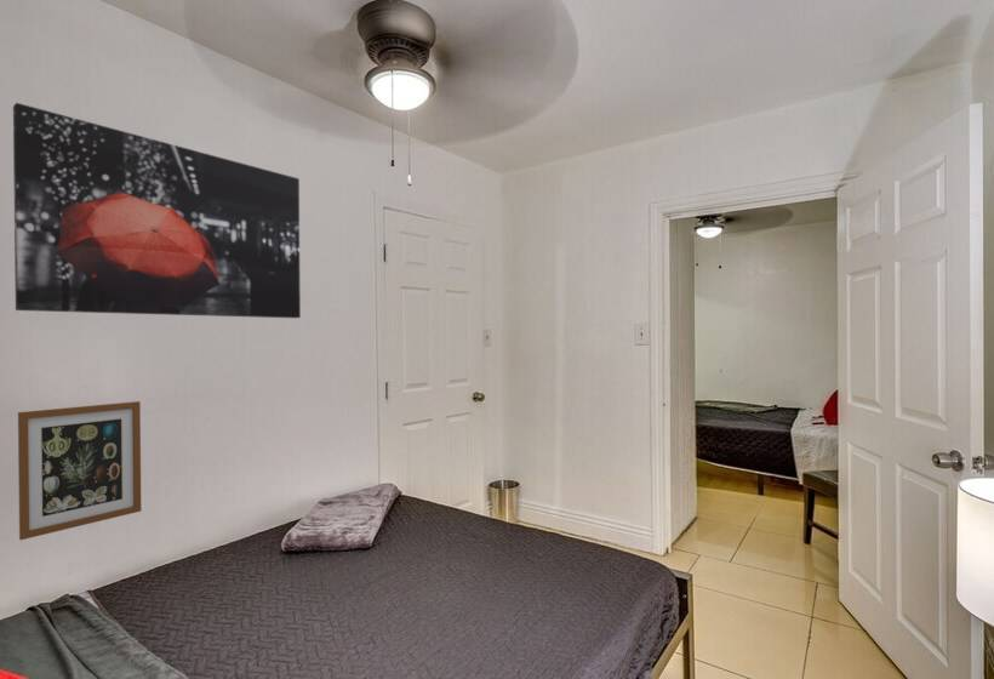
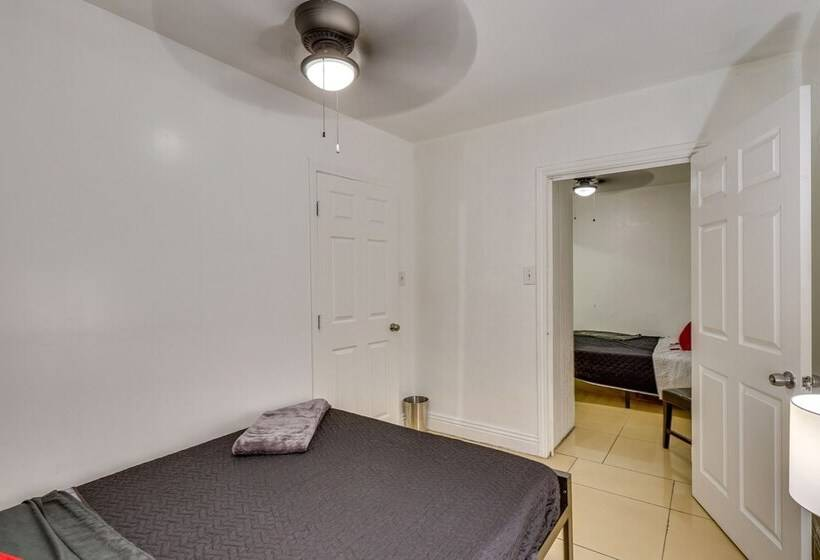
- wall art (183, 232)
- wall art (84, 464)
